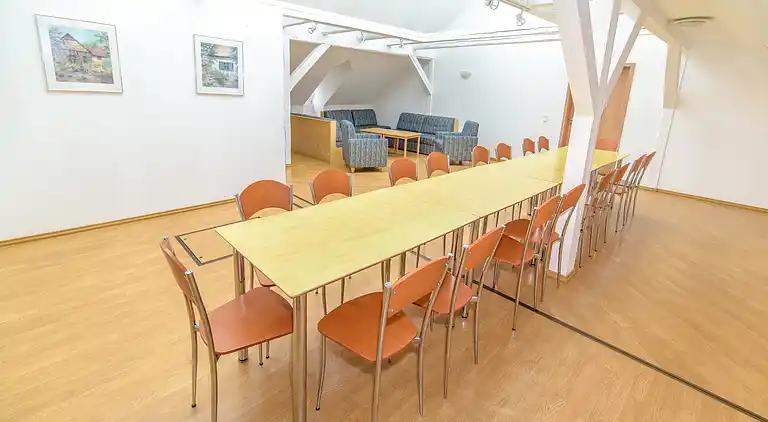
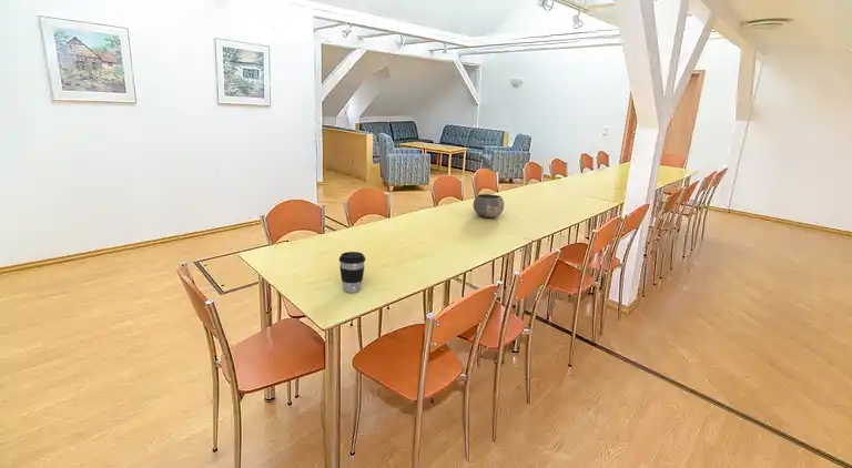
+ coffee cup (352, 272)
+ bowl (488, 205)
